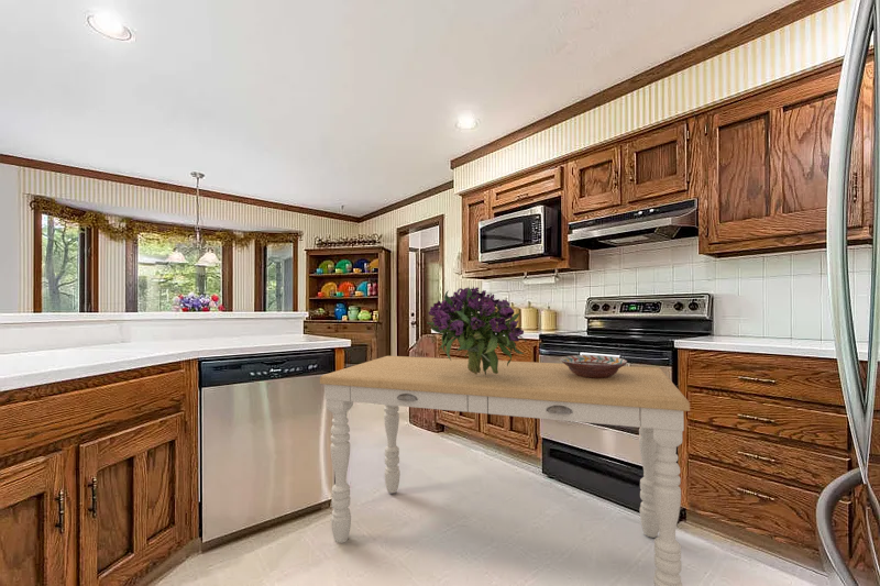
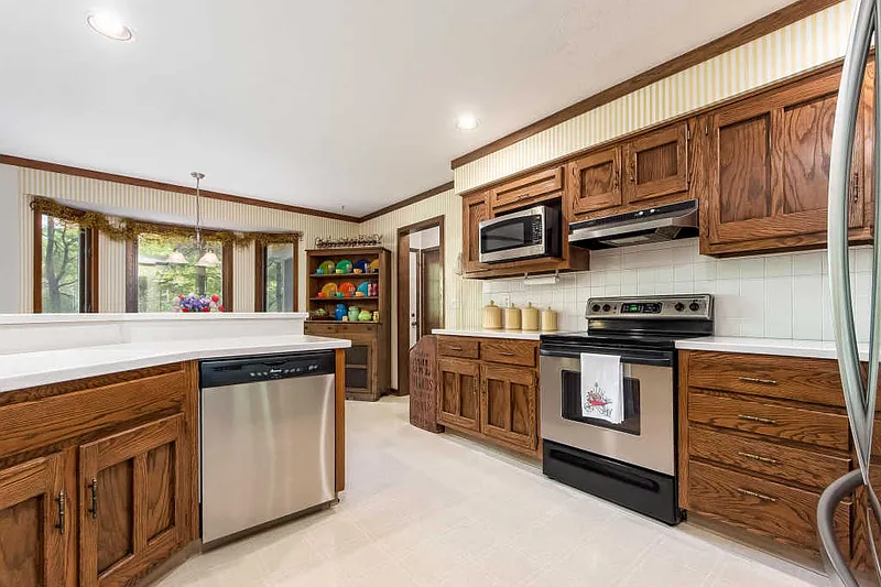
- bouquet (475, 330)
- decorative bowl (593, 366)
- dining table (502, 414)
